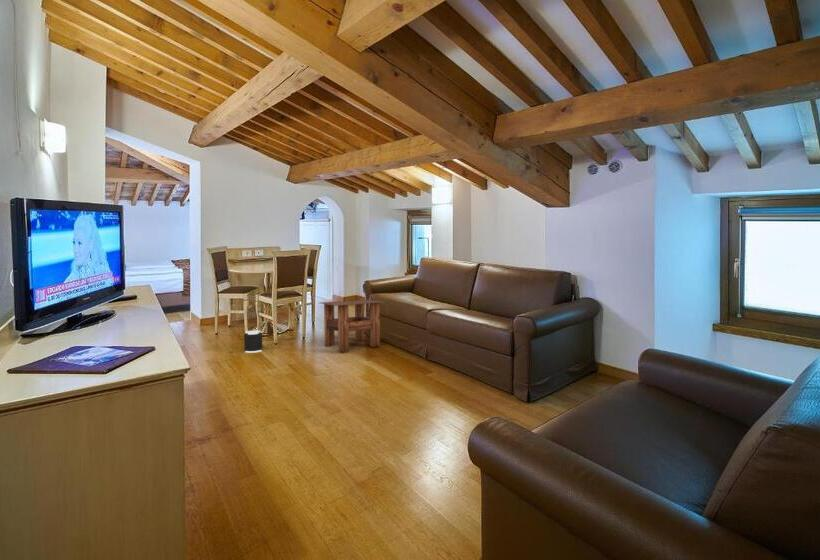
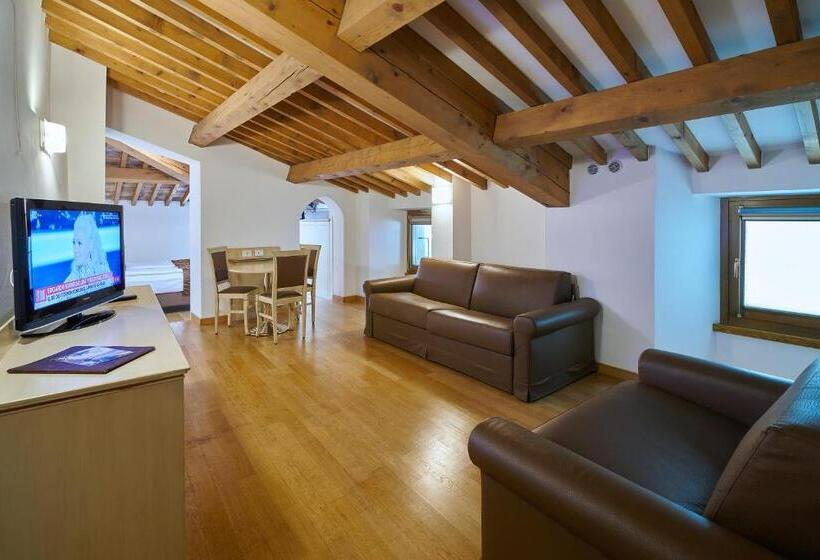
- side table (352, 324)
- speaker (253, 341)
